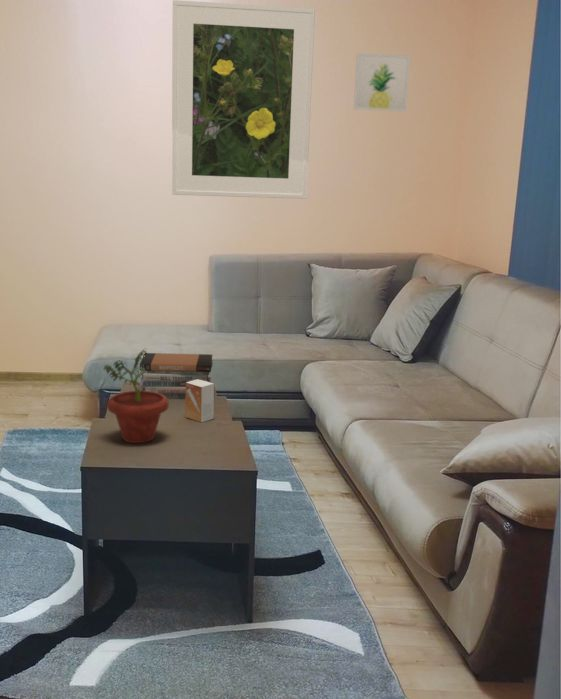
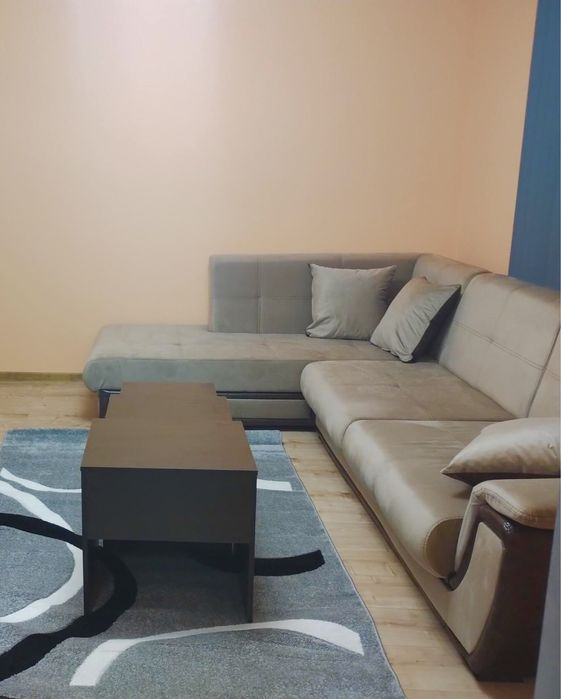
- small box (199, 400)
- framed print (242, 103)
- potted plant (136, 393)
- book stack (176, 376)
- wall art (381, 82)
